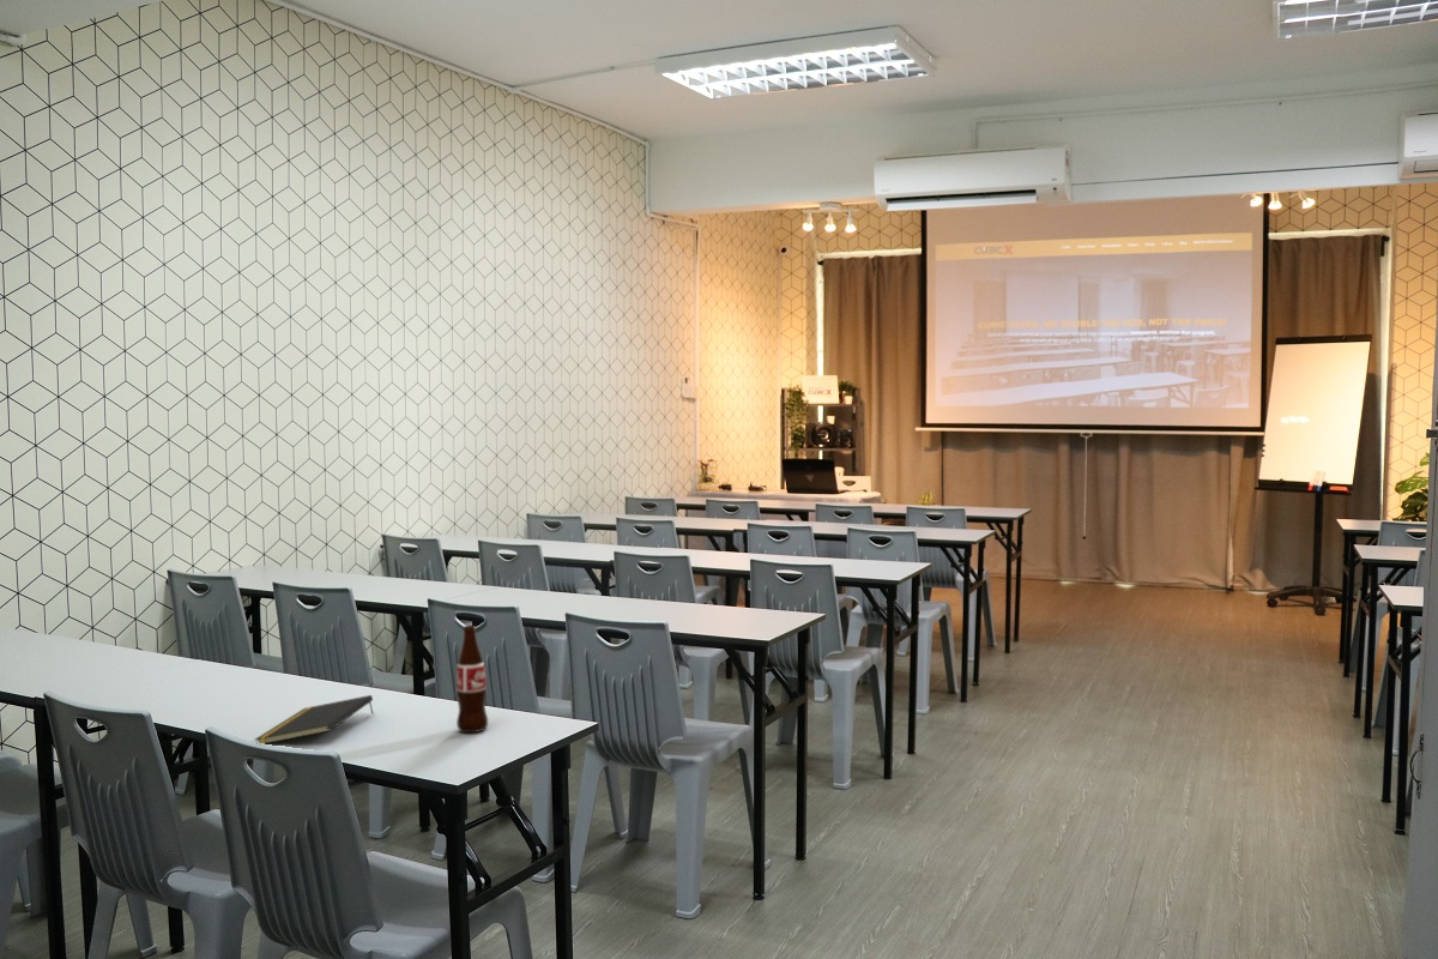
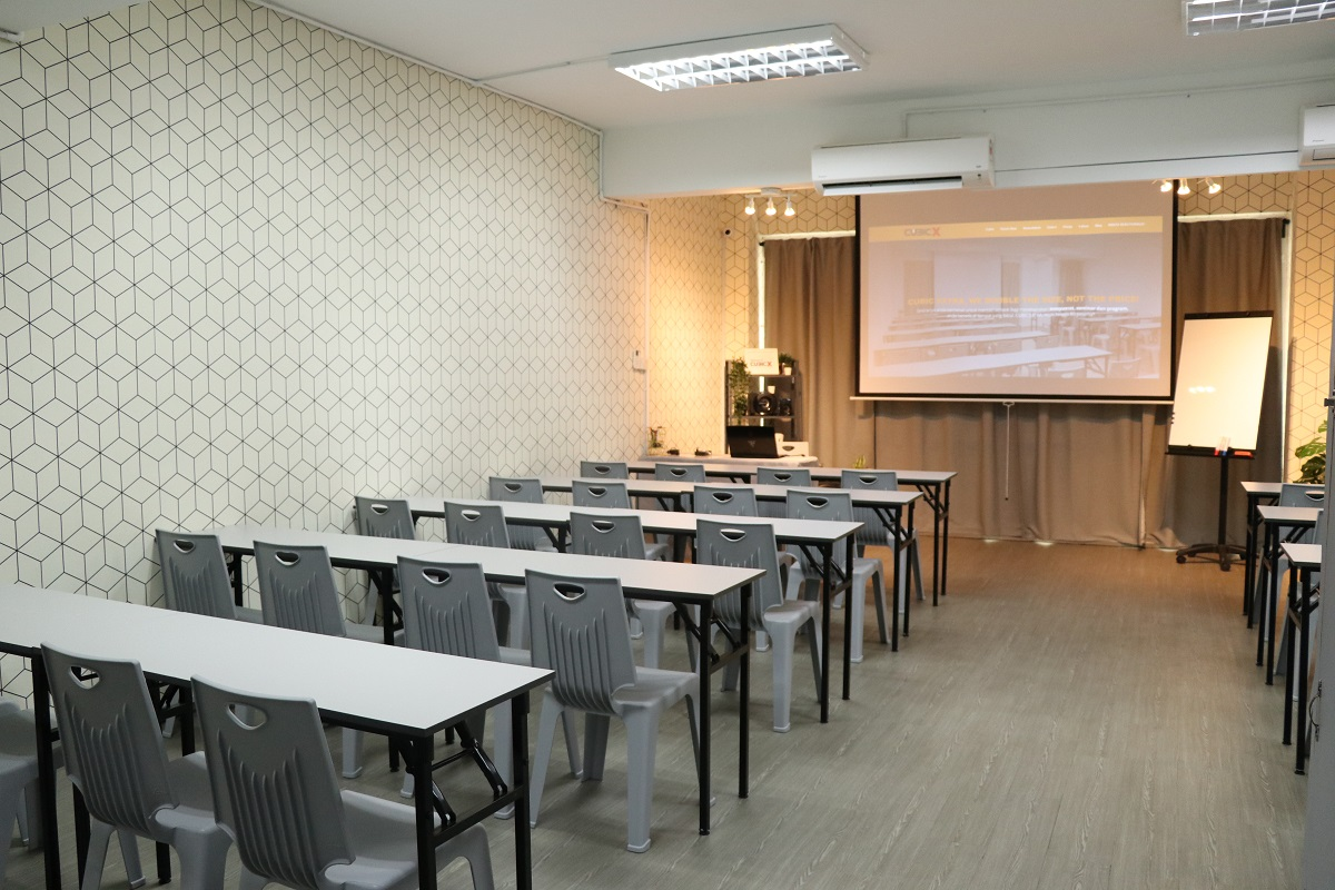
- bottle (471, 677)
- notepad (316, 718)
